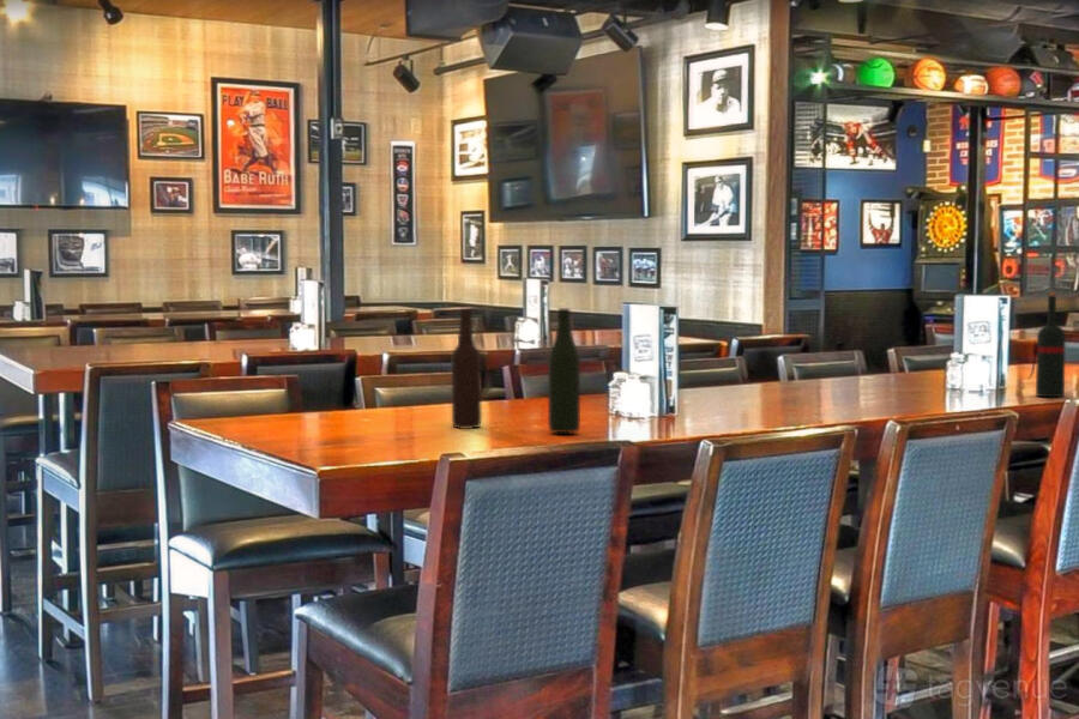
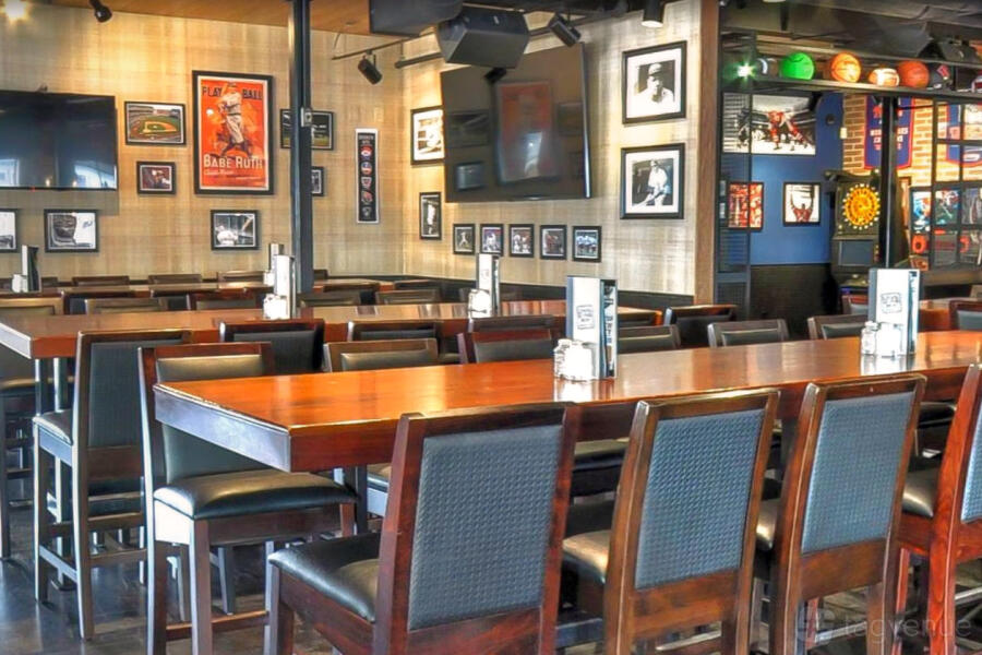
- beer bottle (548, 369)
- wine bottle (1047, 343)
